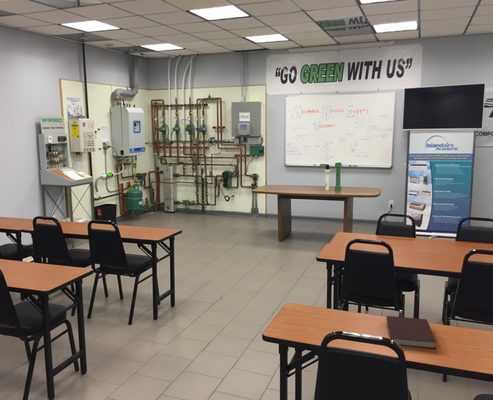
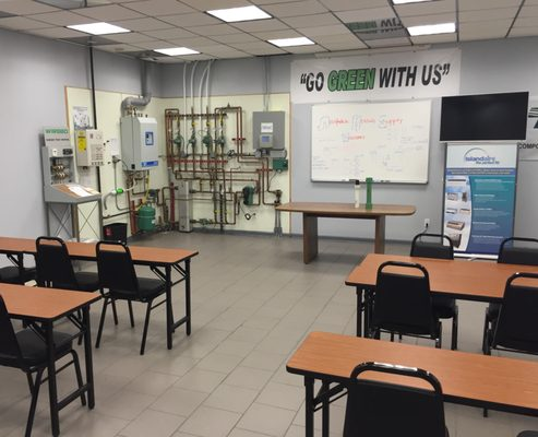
- notebook (409, 331)
